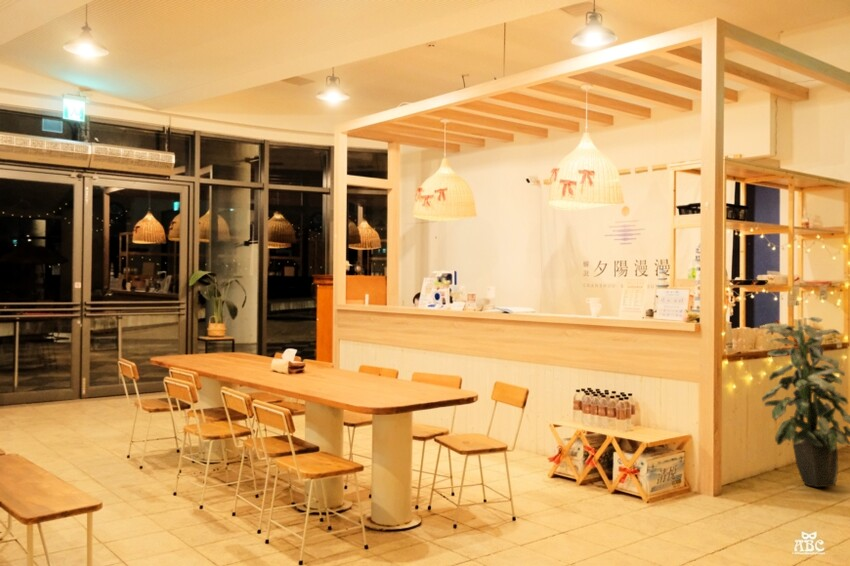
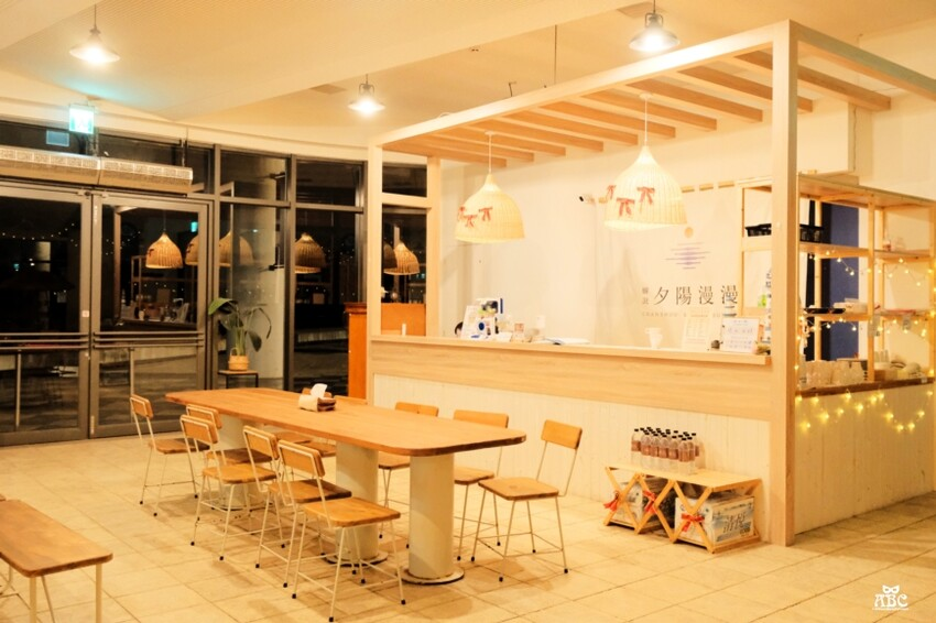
- indoor plant (808, 400)
